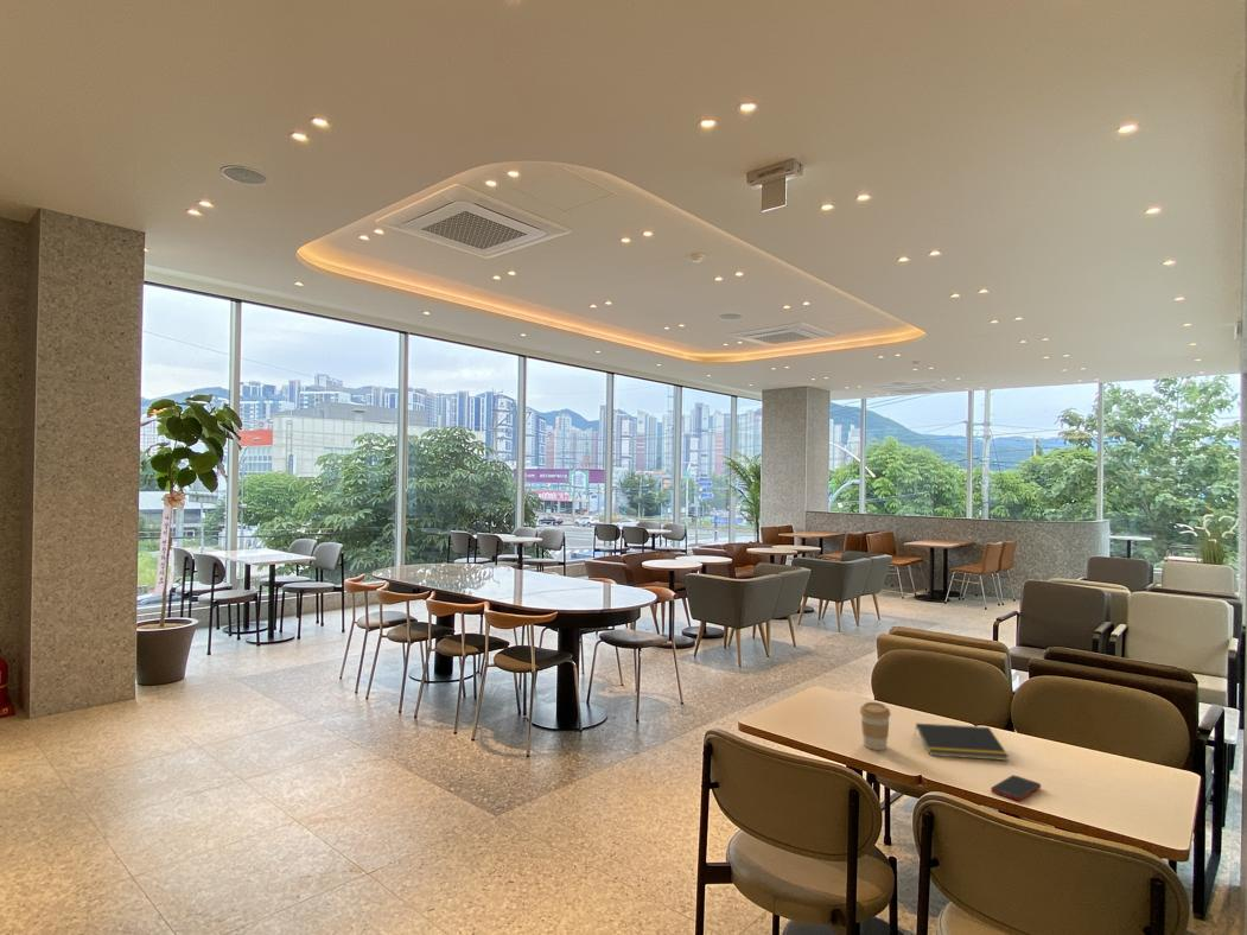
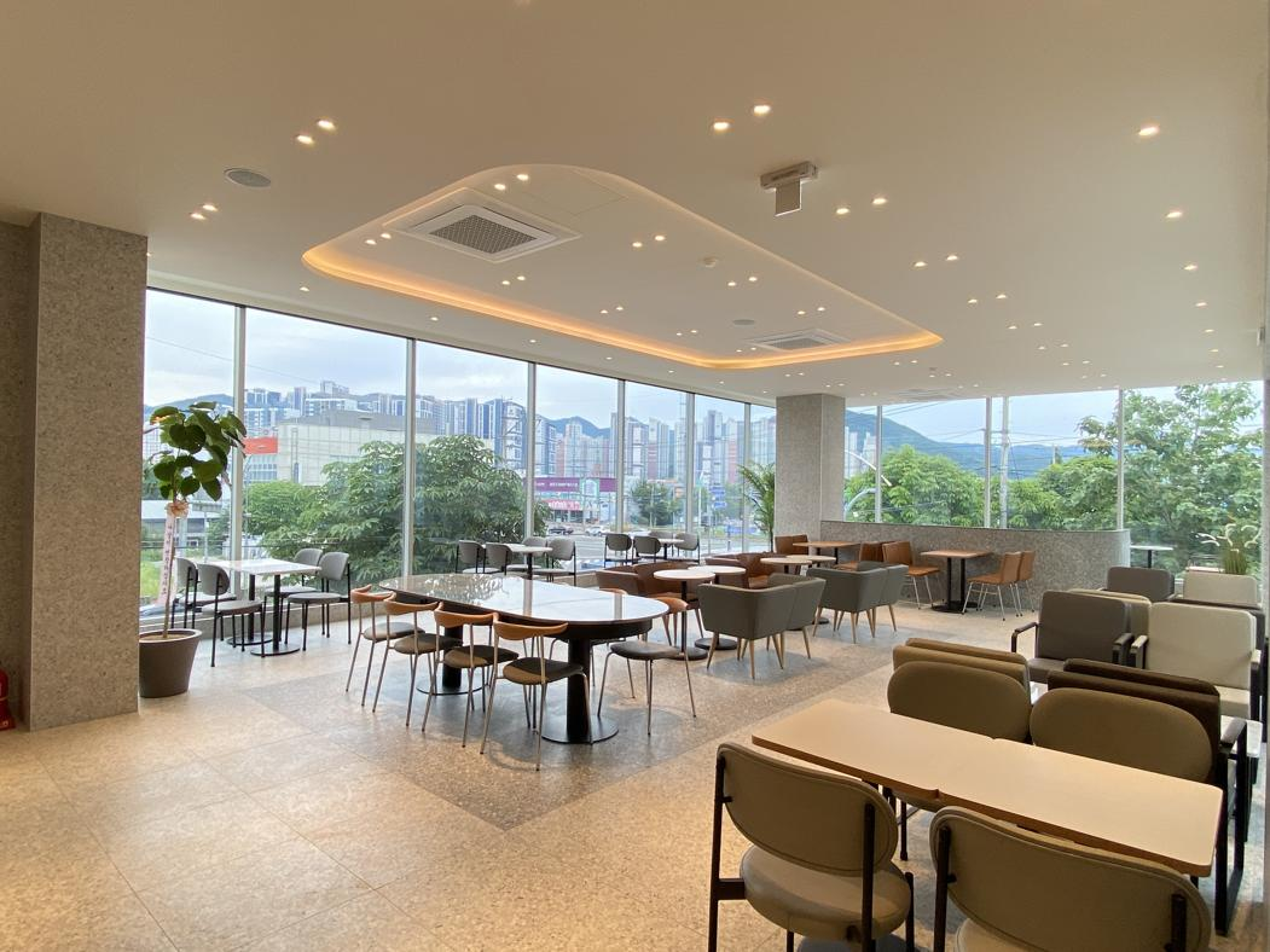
- coffee cup (874, 725)
- notepad (960, 740)
- cell phone (1016, 788)
